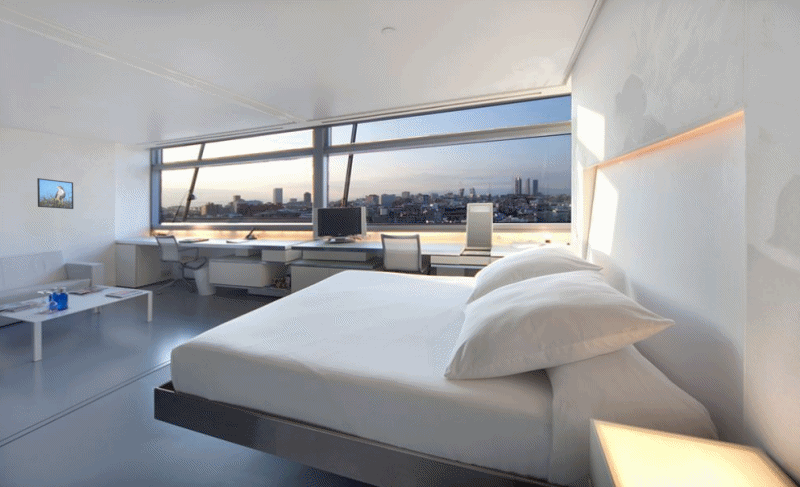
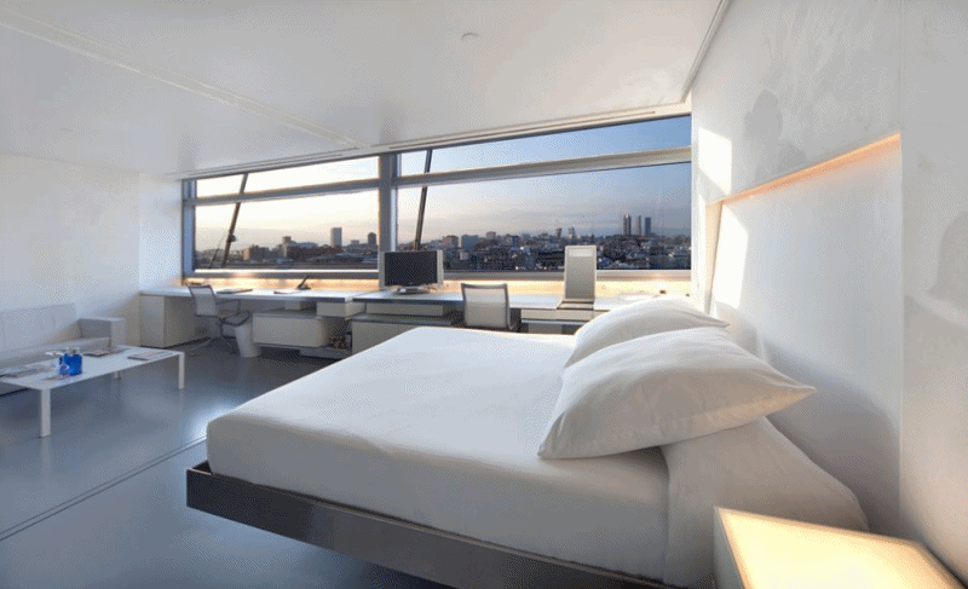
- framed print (56, 194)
